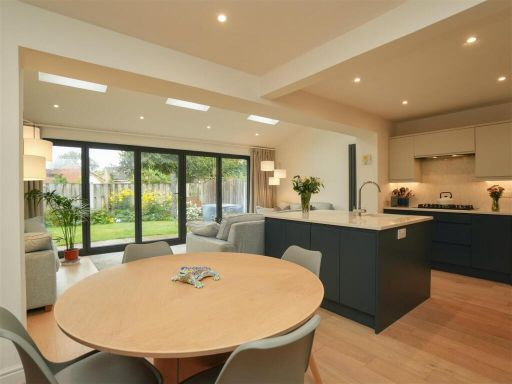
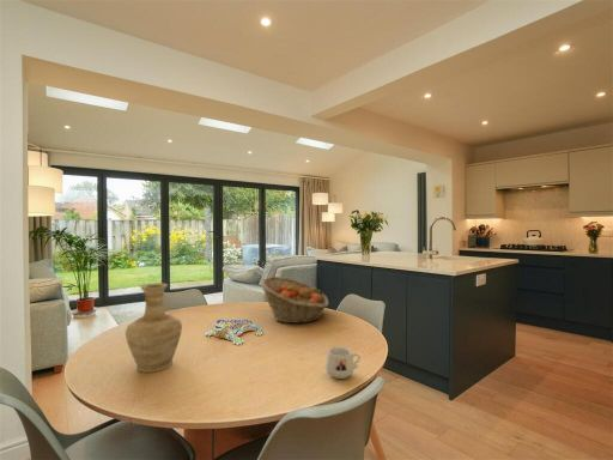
+ fruit basket (295, 297)
+ mug (342, 363)
+ vase (154, 325)
